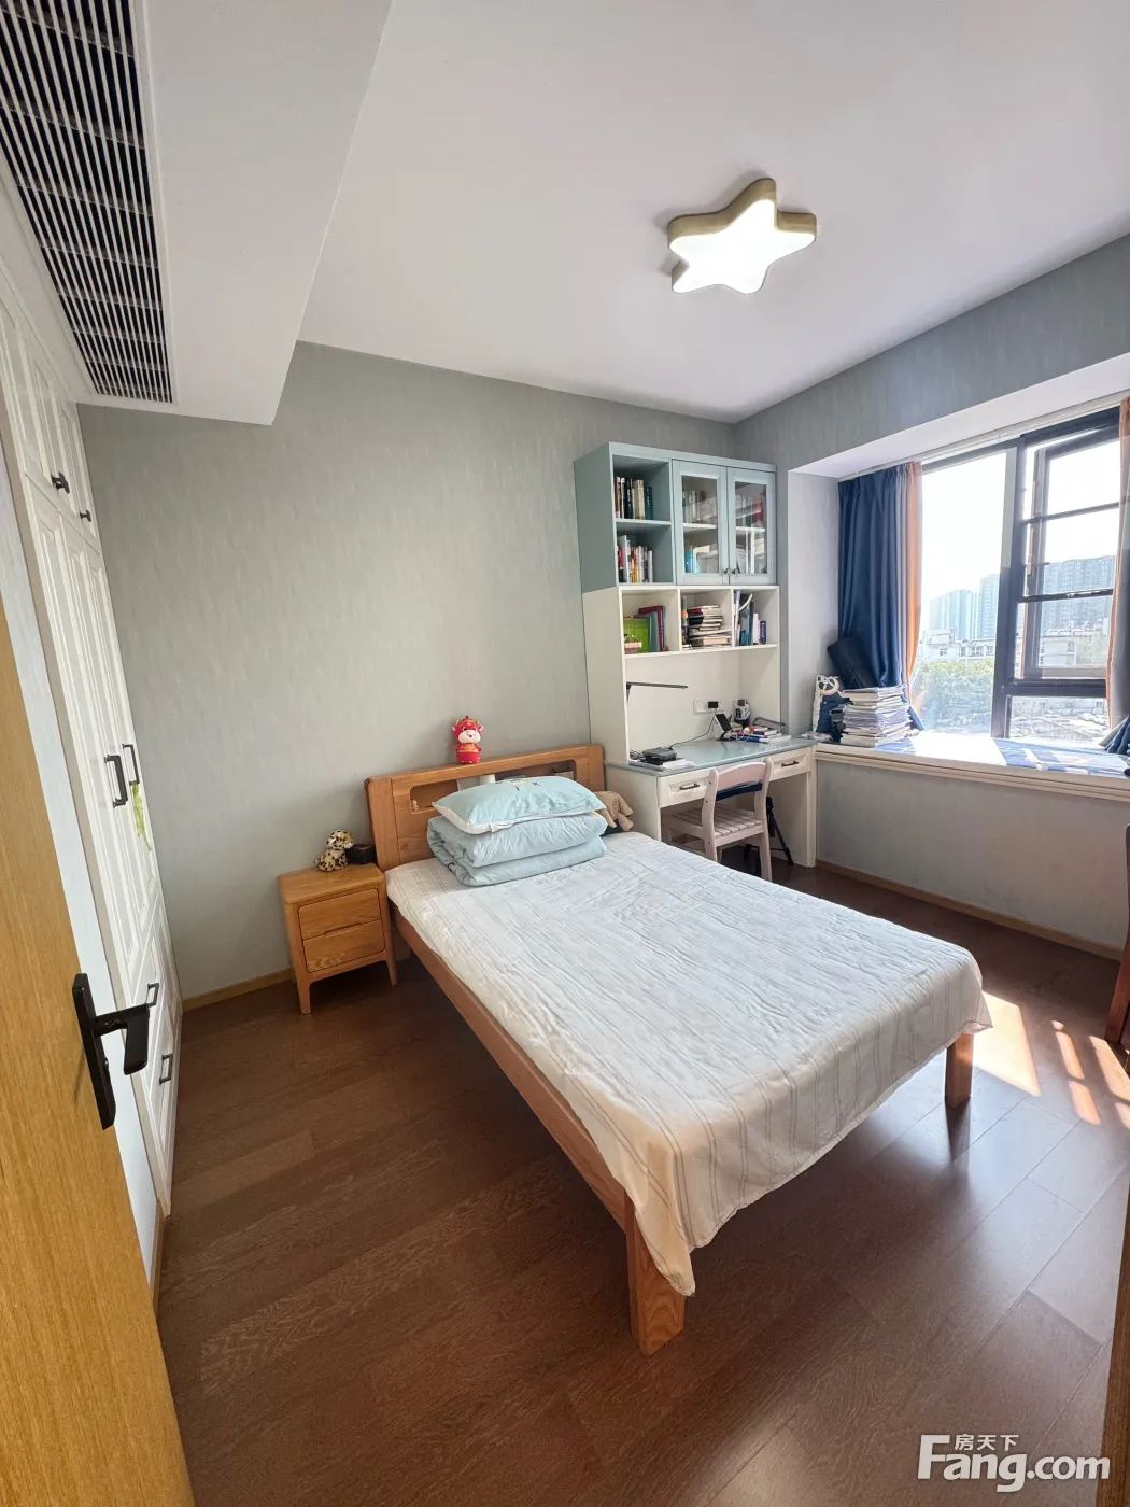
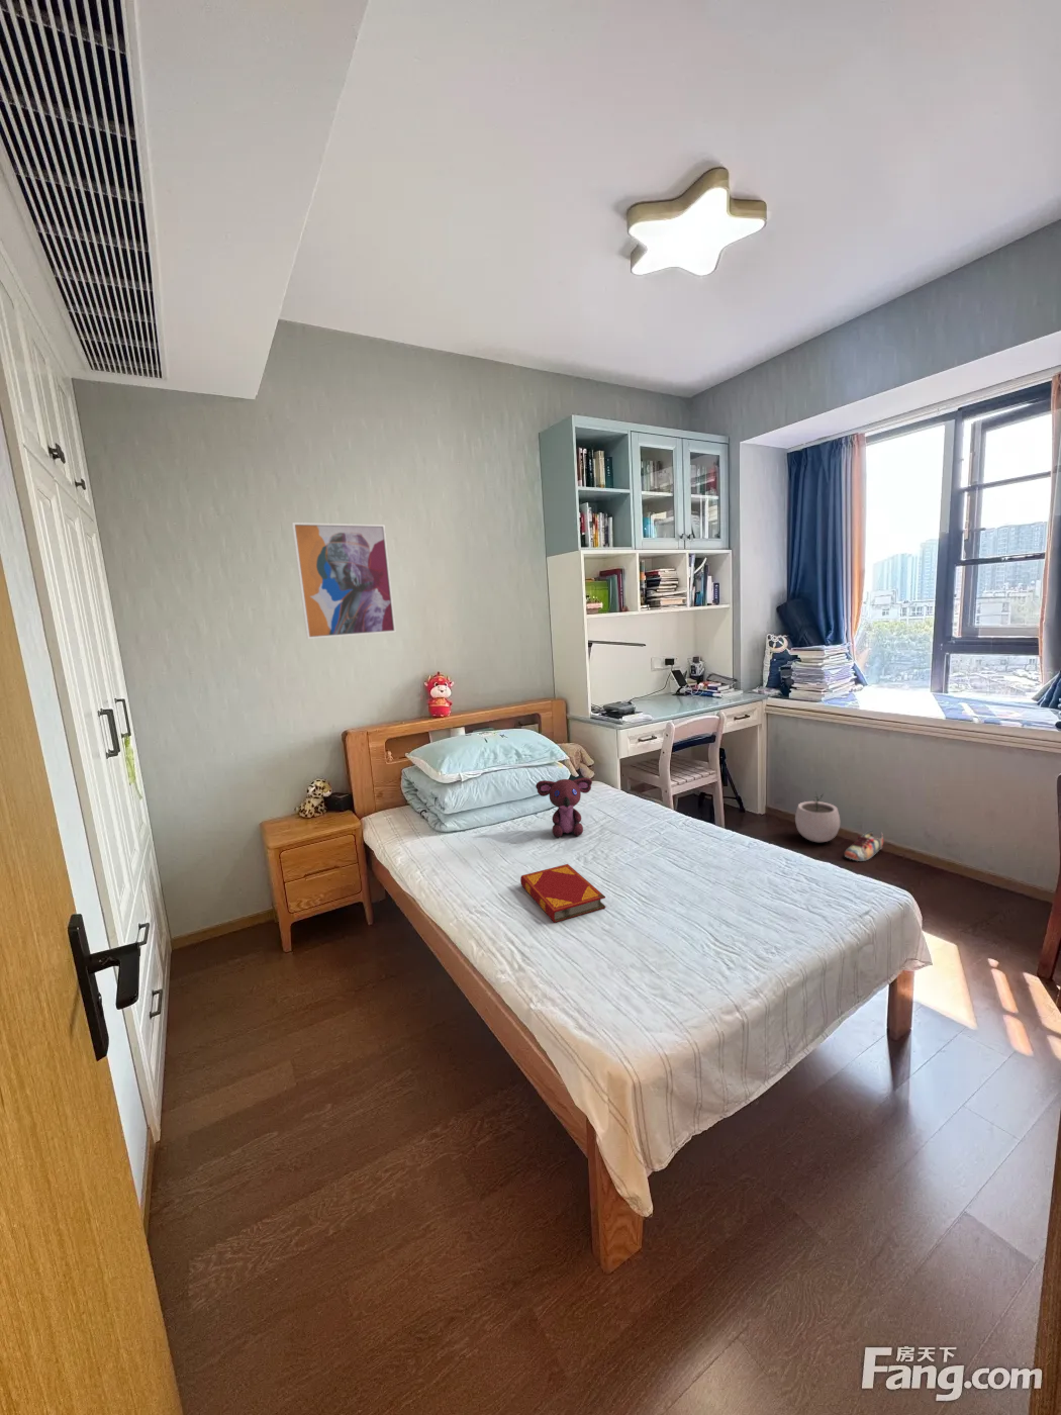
+ plant pot (817, 816)
+ teddy bear (566, 807)
+ wall art (345, 580)
+ shoe (864, 845)
+ hardback book (561, 890)
